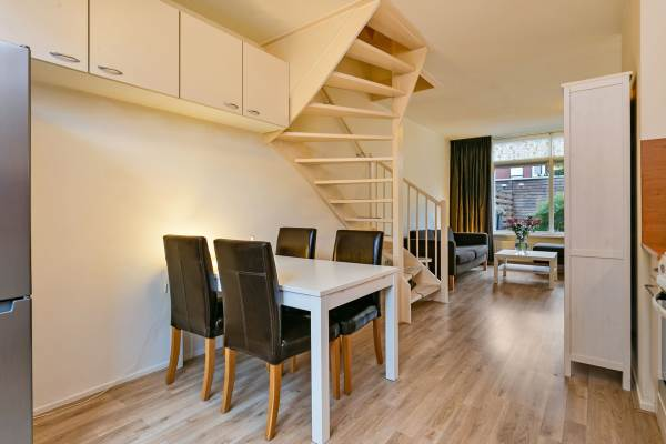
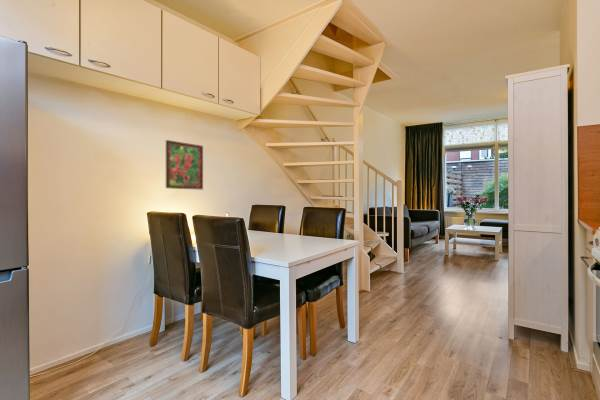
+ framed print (185, 166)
